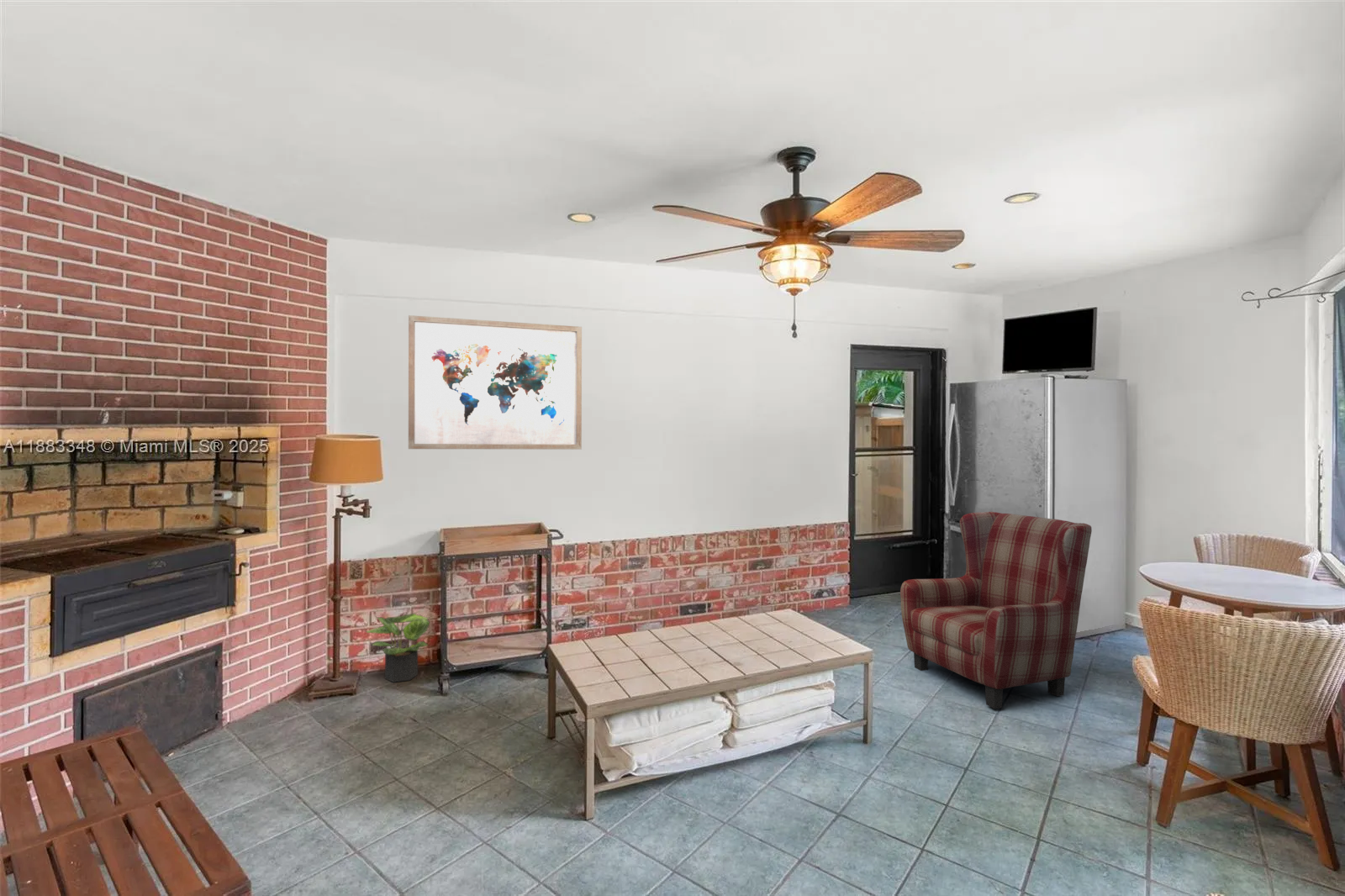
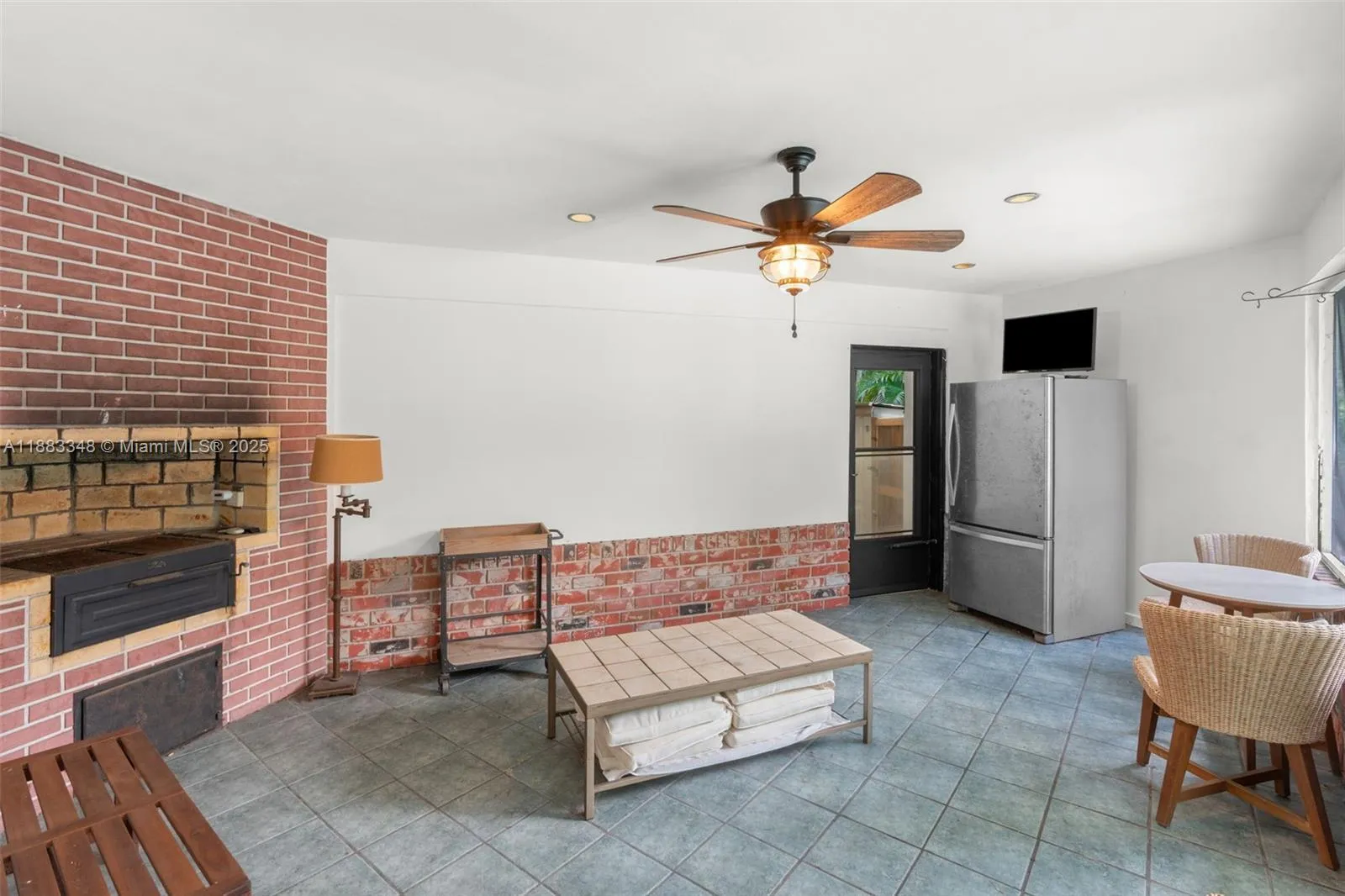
- wall art (498, 385)
- armchair (992, 600)
- potted plant (395, 642)
